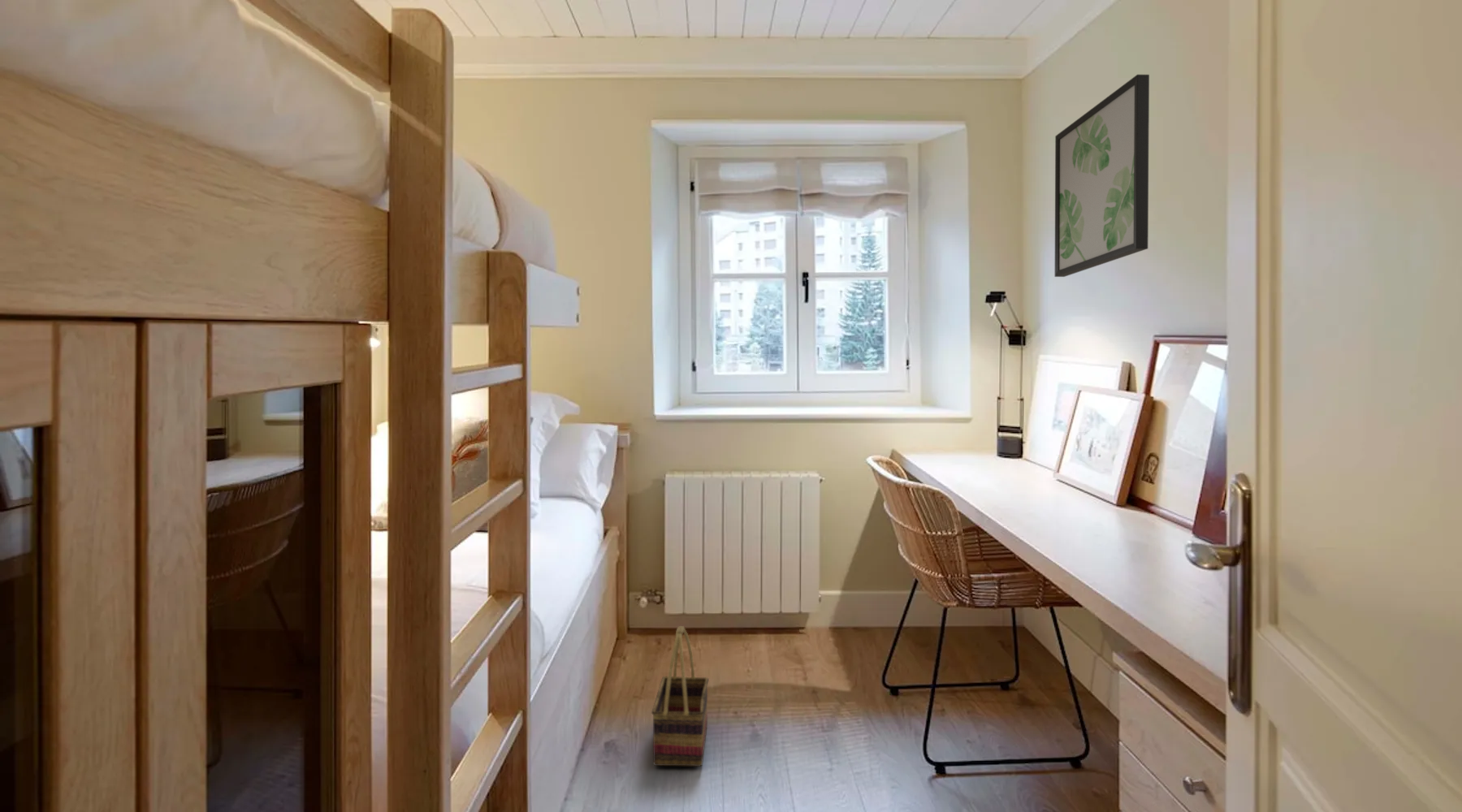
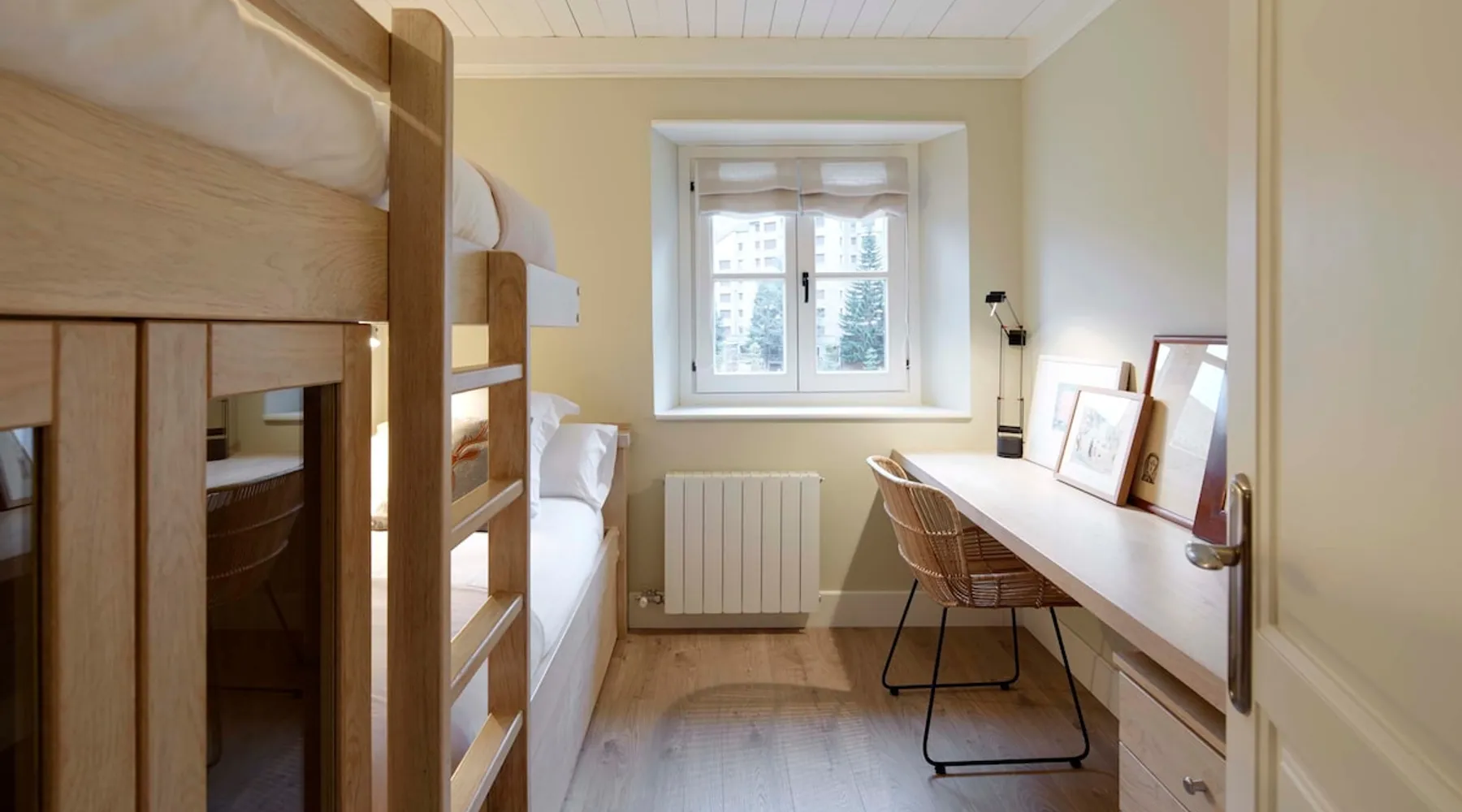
- basket (681, 686)
- wall art (1096, 186)
